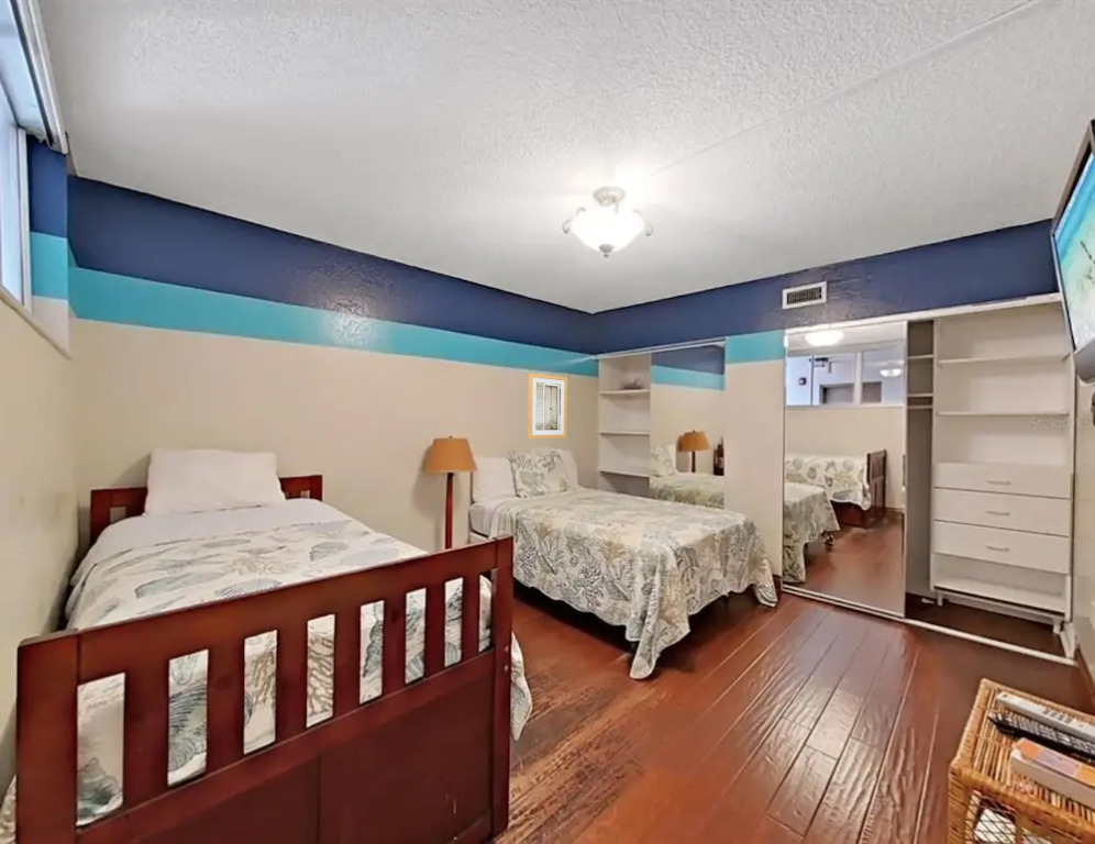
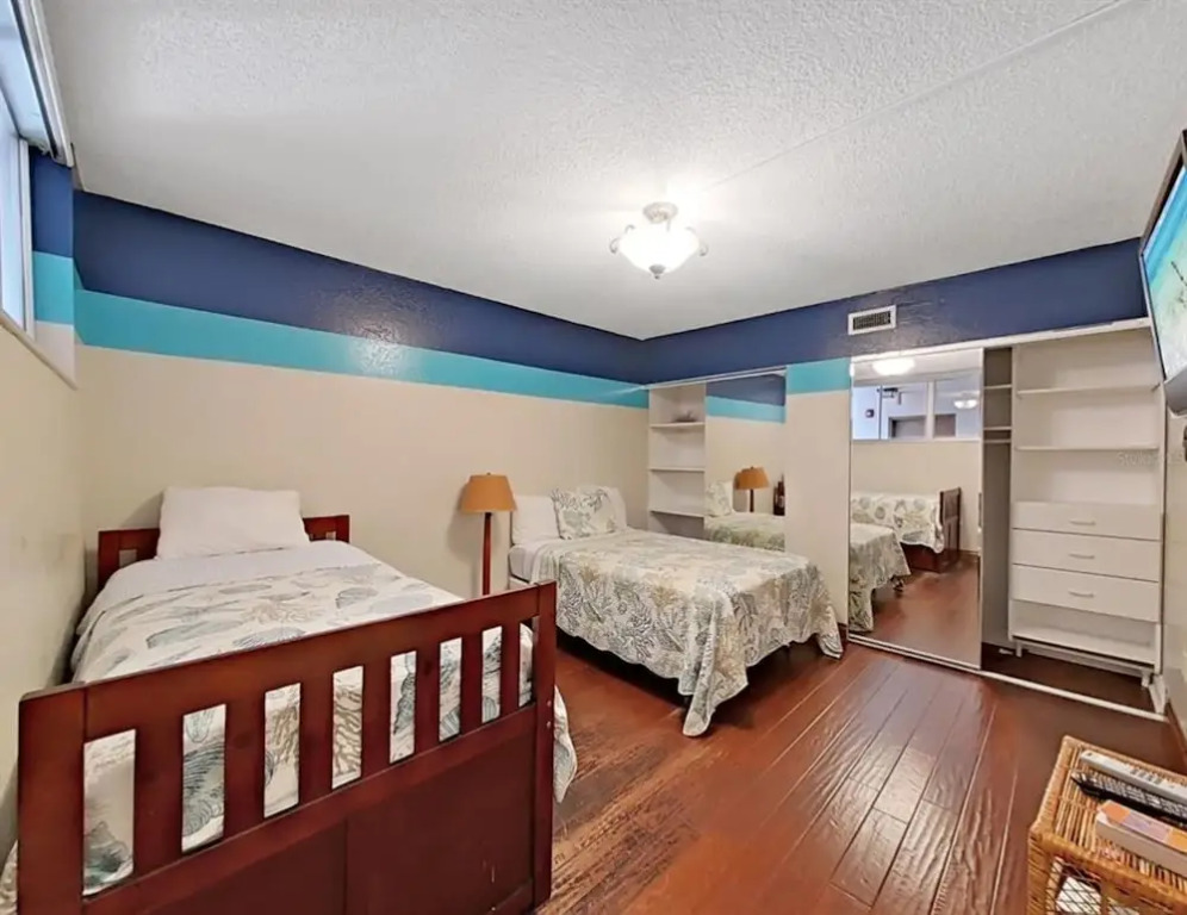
- wall art (548, 407)
